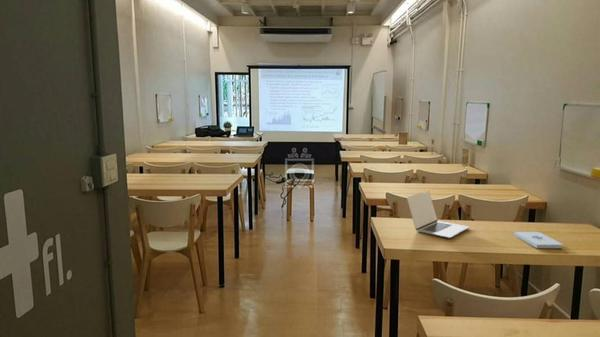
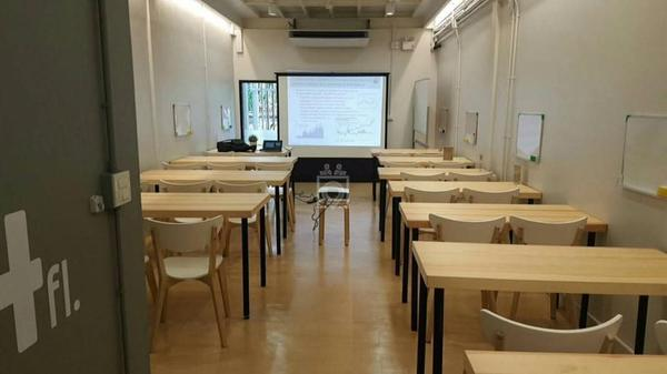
- laptop (435, 213)
- notepad (537, 239)
